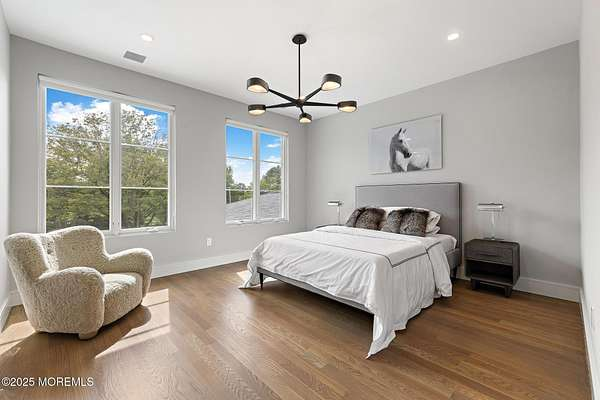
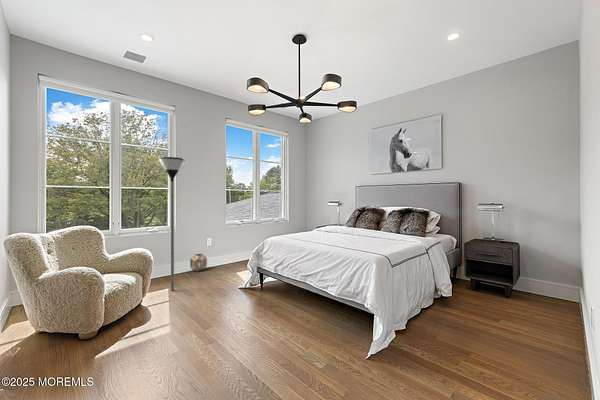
+ planter (198, 262)
+ floor lamp (172, 224)
